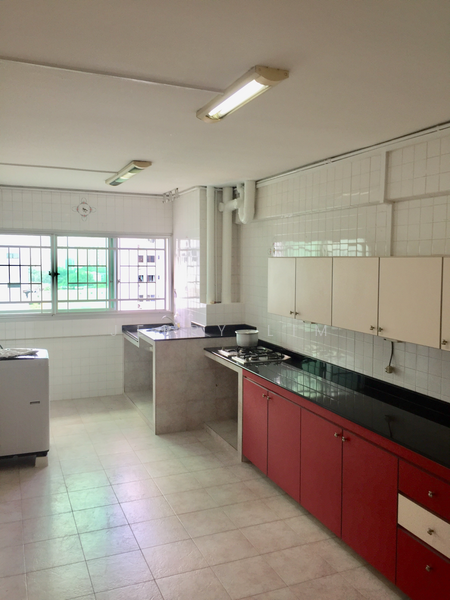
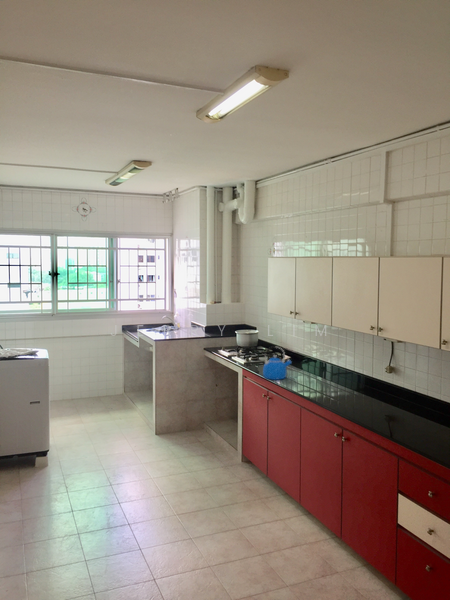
+ kettle (277, 361)
